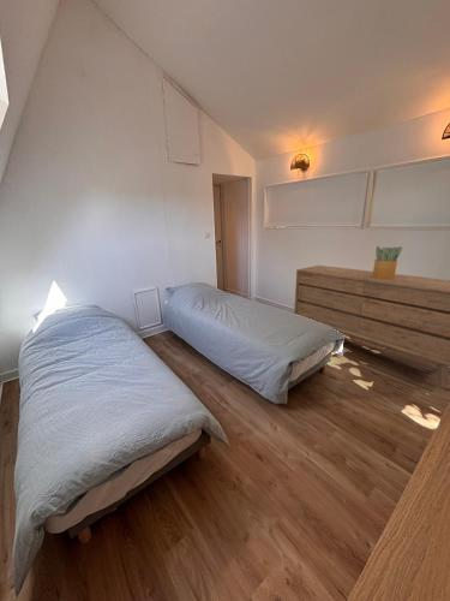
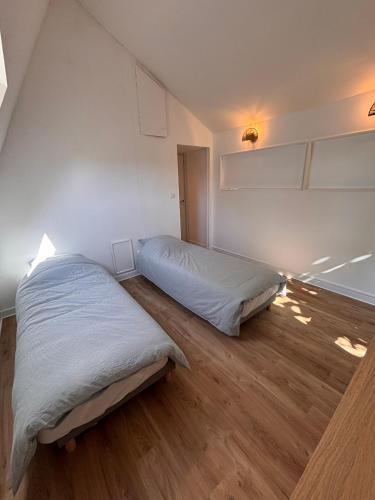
- potted plant (386, 261)
- dresser (368, 313)
